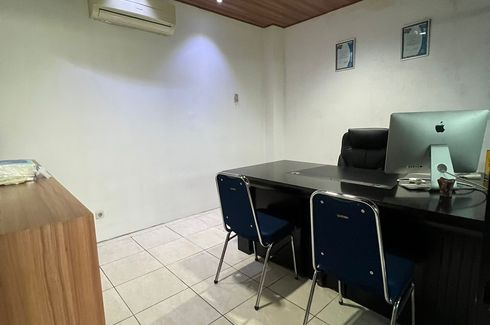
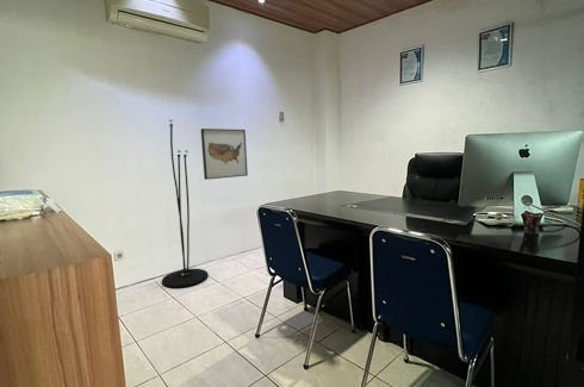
+ wall art (225, 152)
+ floor lamp (179, 200)
